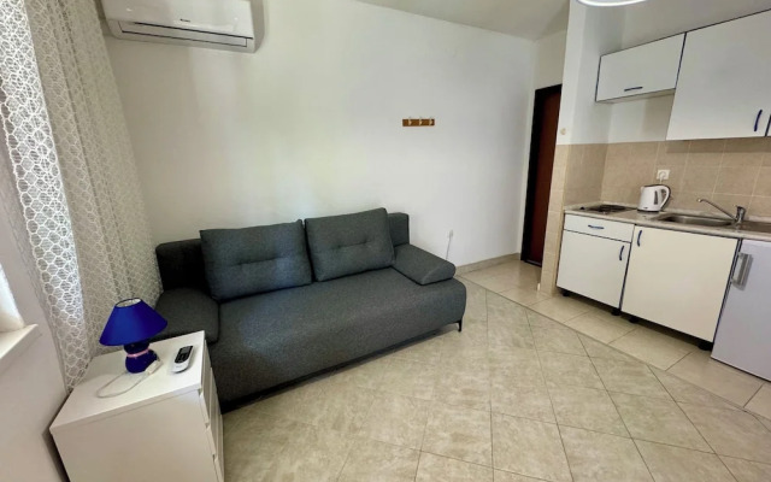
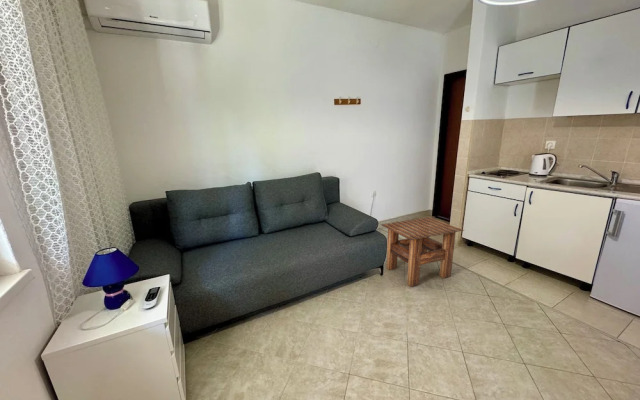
+ side table (419, 250)
